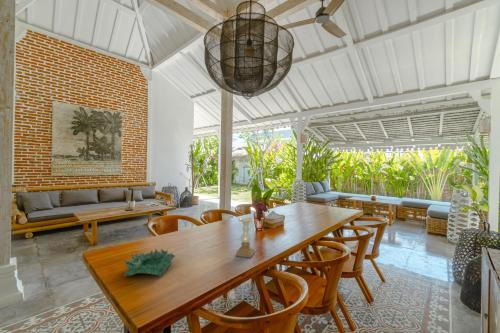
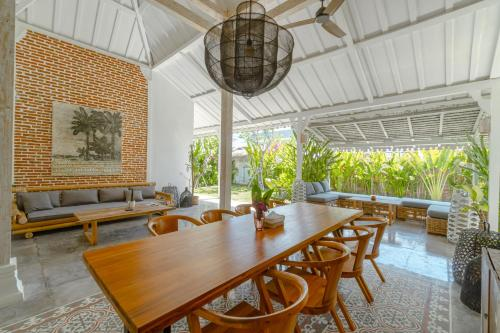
- decorative bowl (149, 262)
- candle holder (245, 236)
